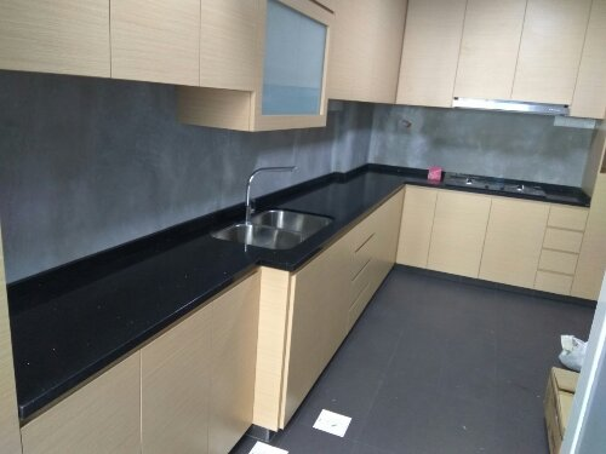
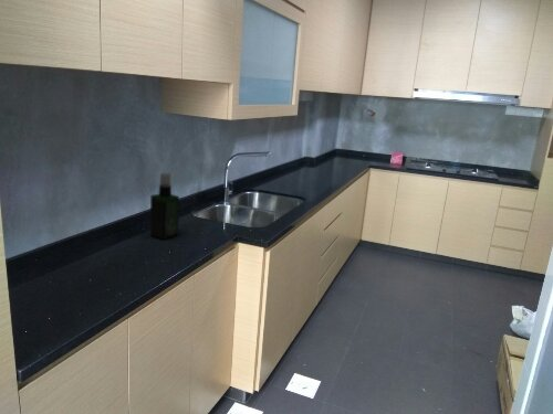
+ spray bottle (165, 204)
